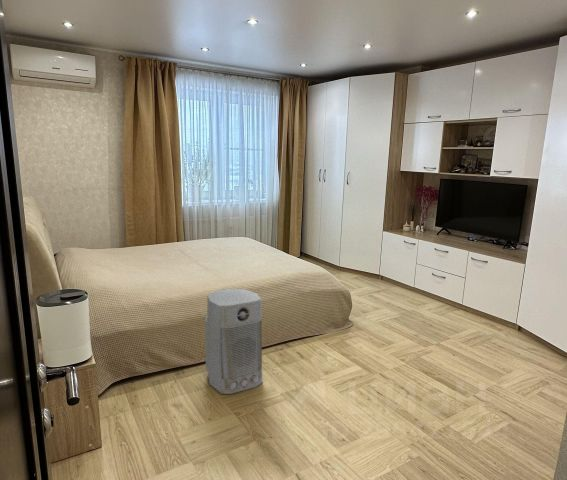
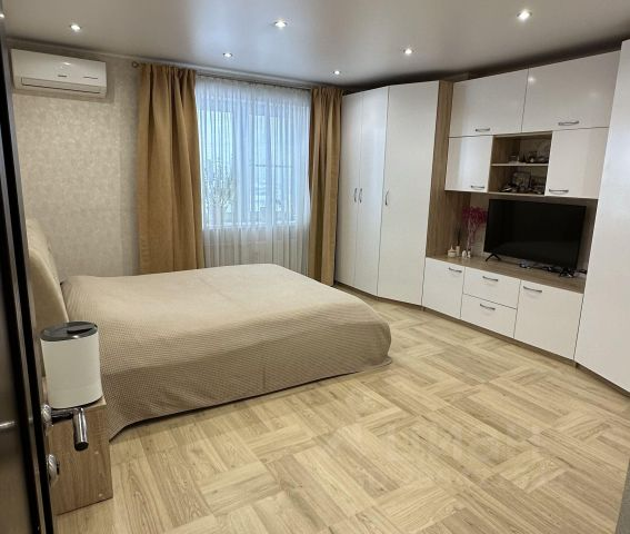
- air purifier (232, 337)
